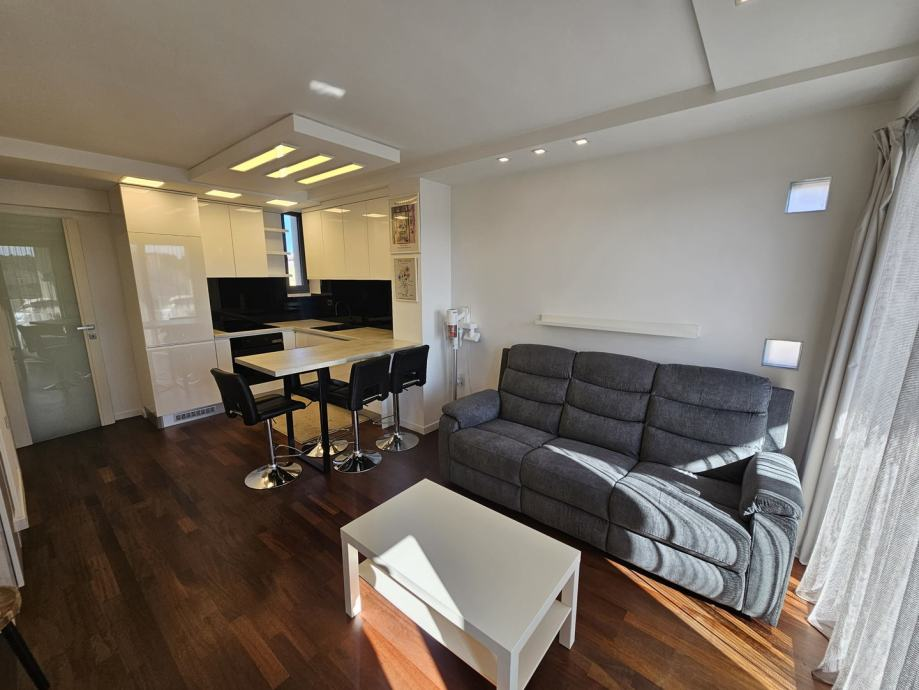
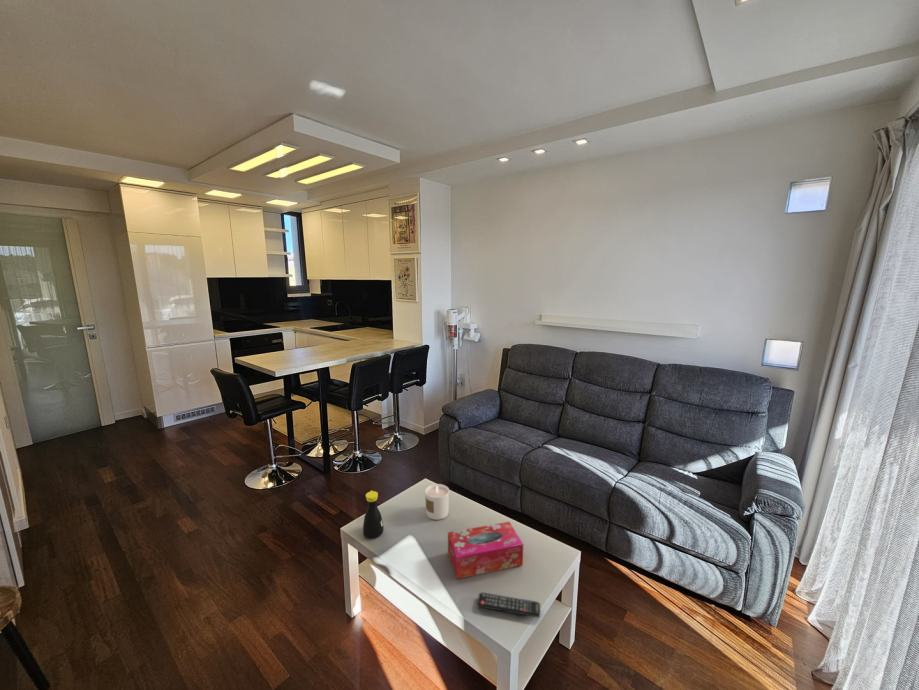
+ tissue box (484, 548)
+ candle (437, 499)
+ remote control (508, 605)
+ bottle (372, 513)
